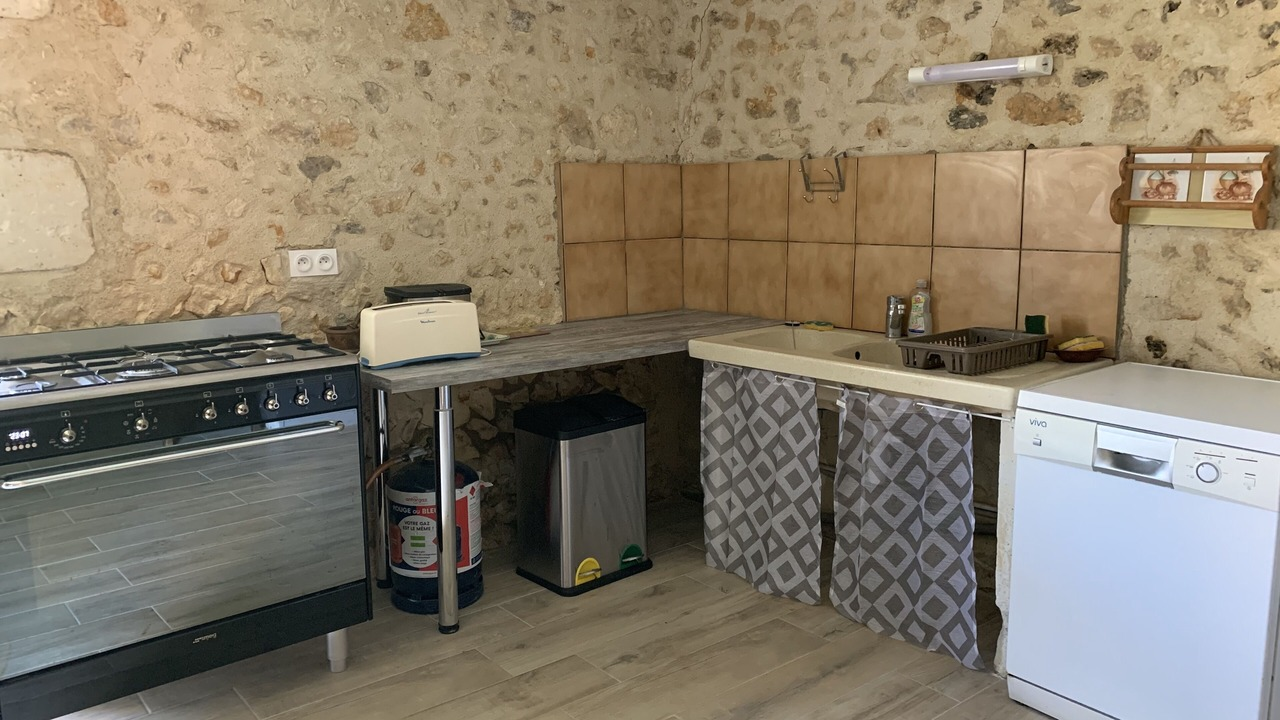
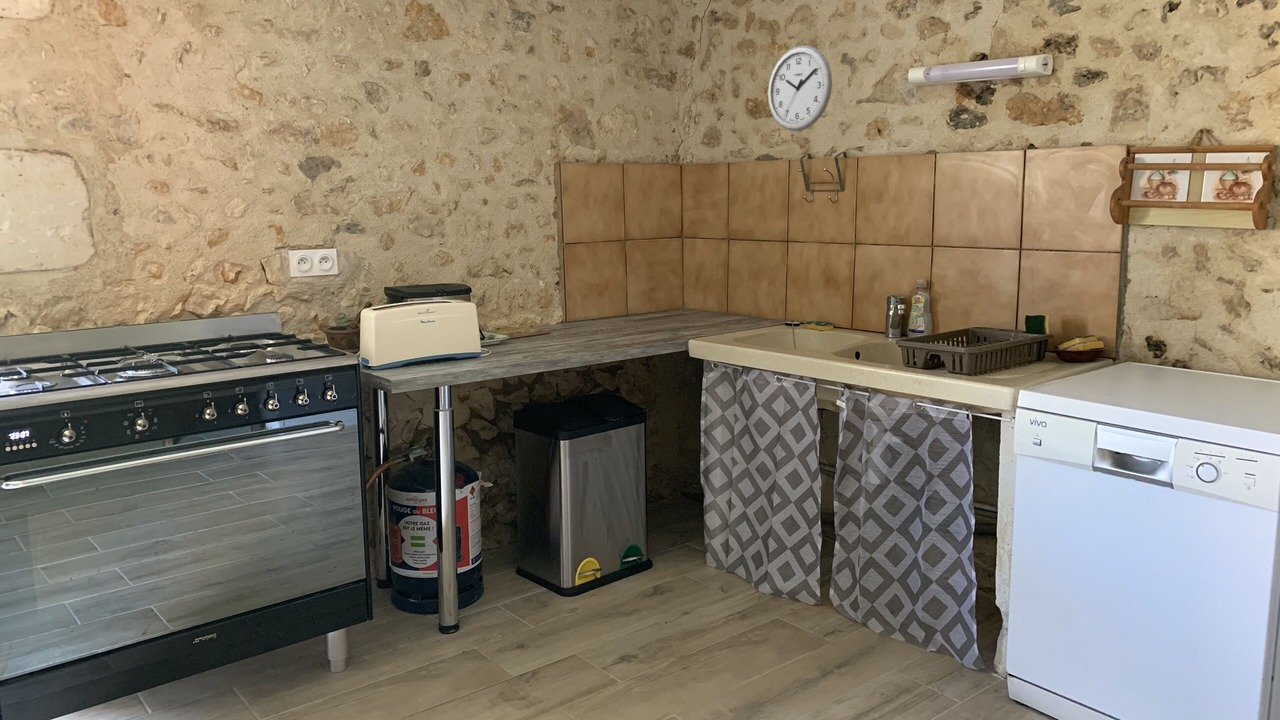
+ wall clock (797, 88)
